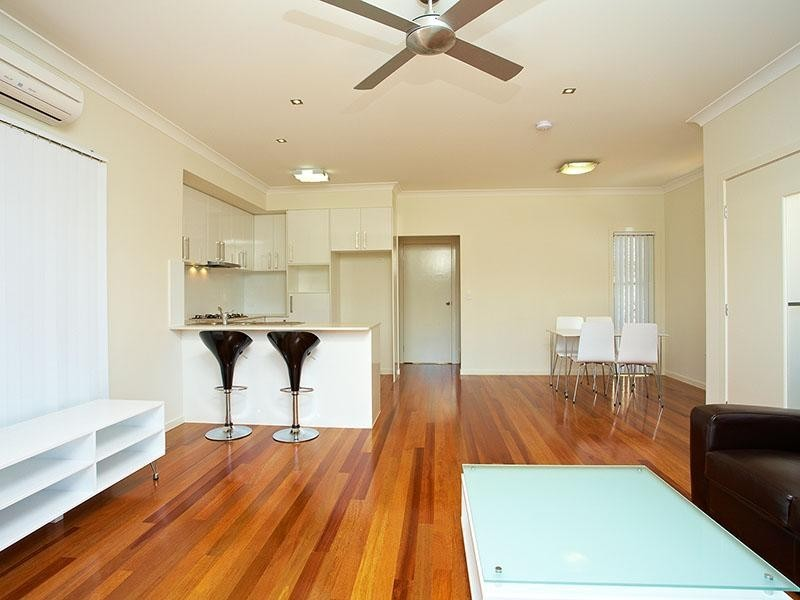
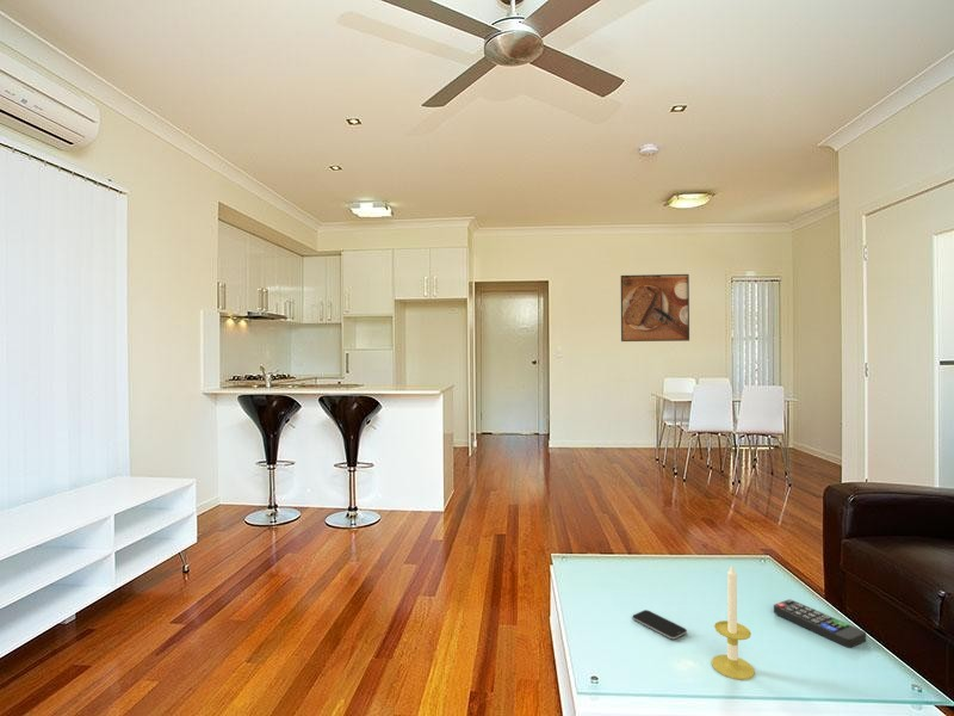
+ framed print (655, 308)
+ candle (732, 615)
+ remote control (817, 621)
+ smartphone (658, 623)
